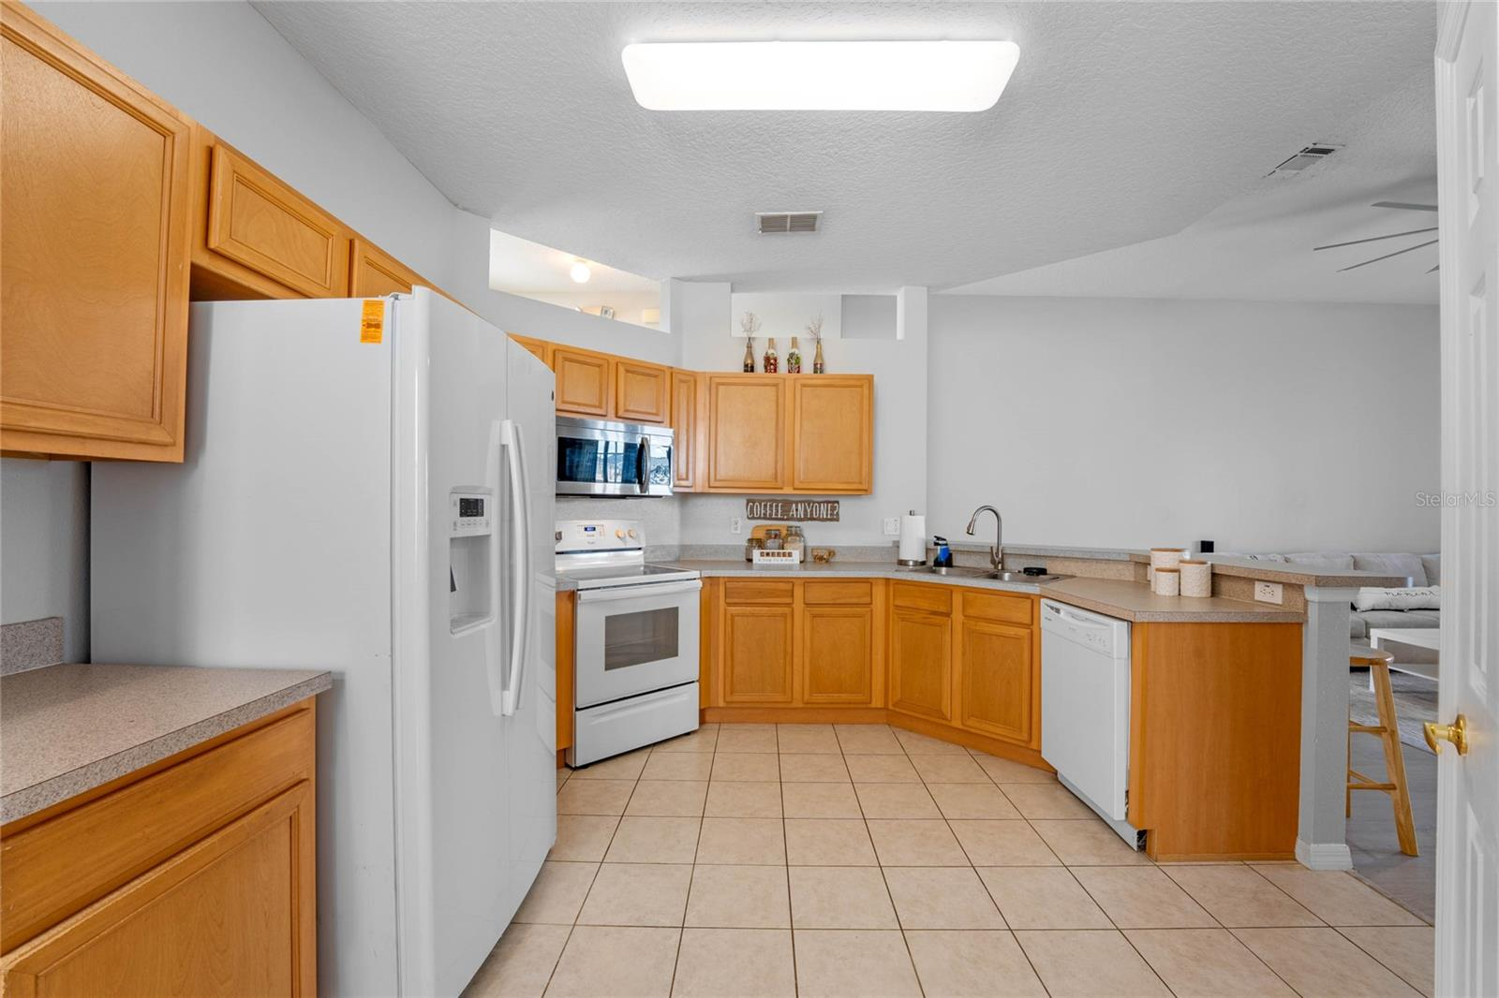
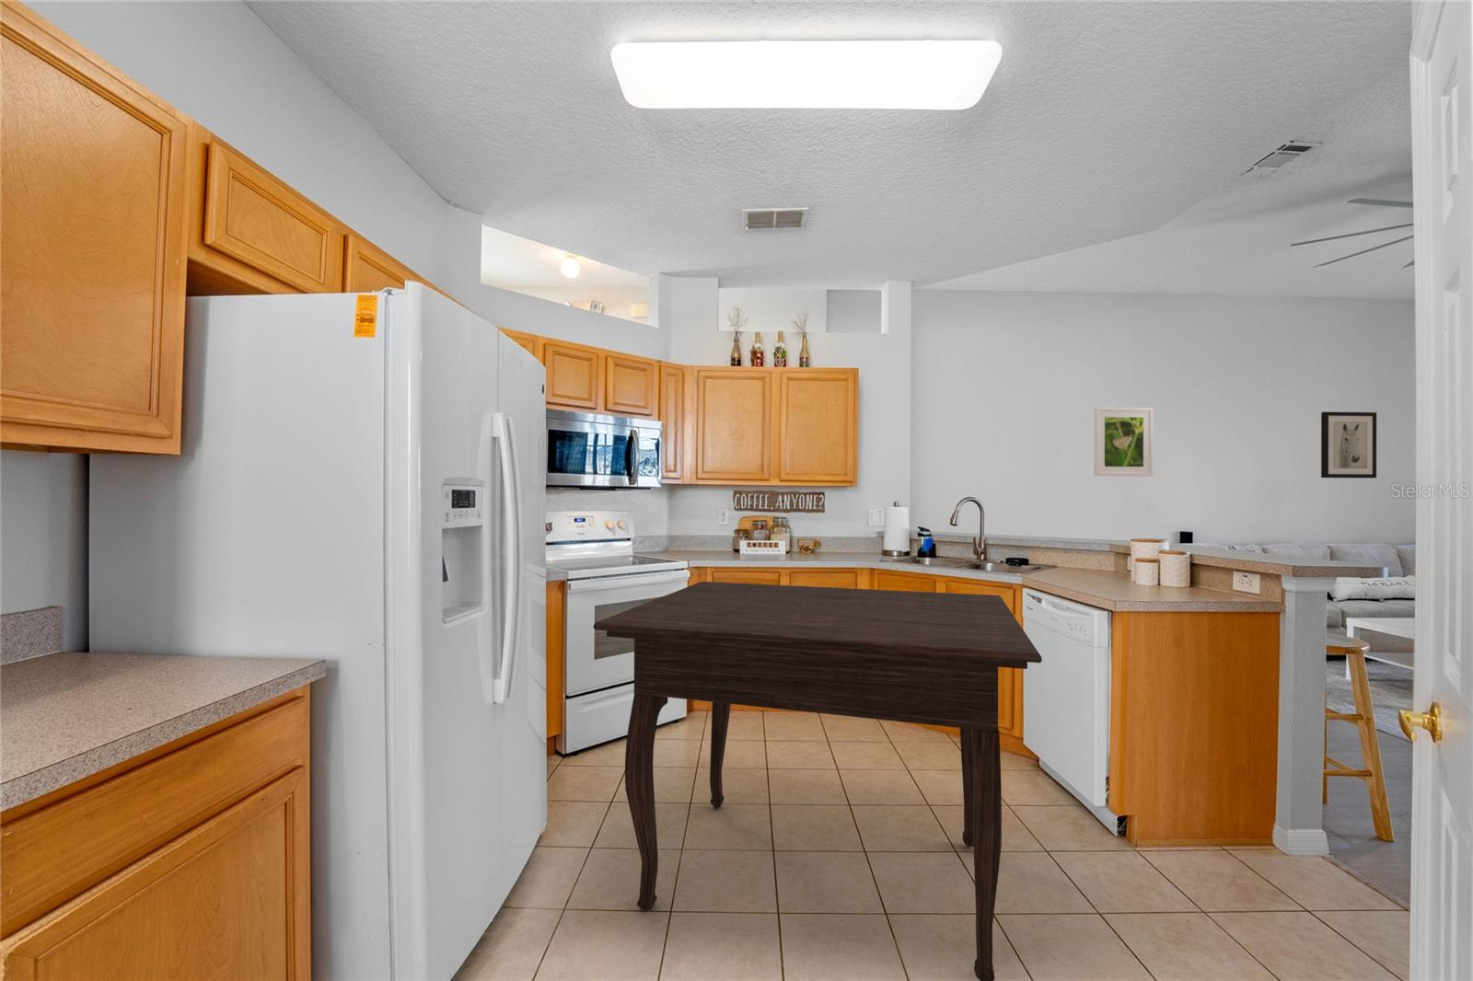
+ wall art (1349, 445)
+ dining table (824, 713)
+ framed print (1124, 441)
